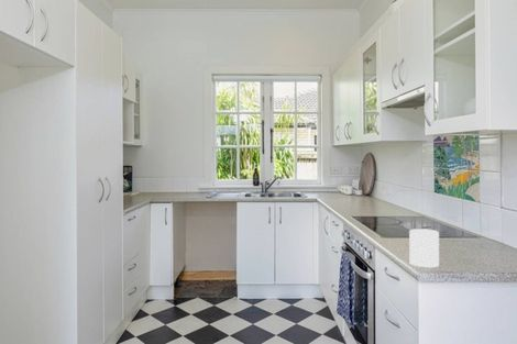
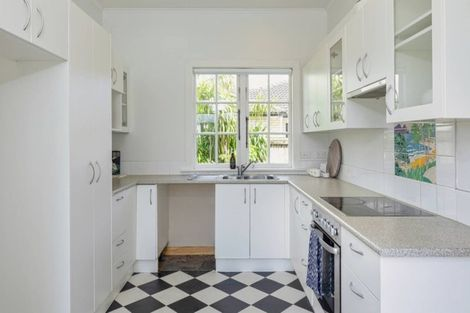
- cup (424, 247)
